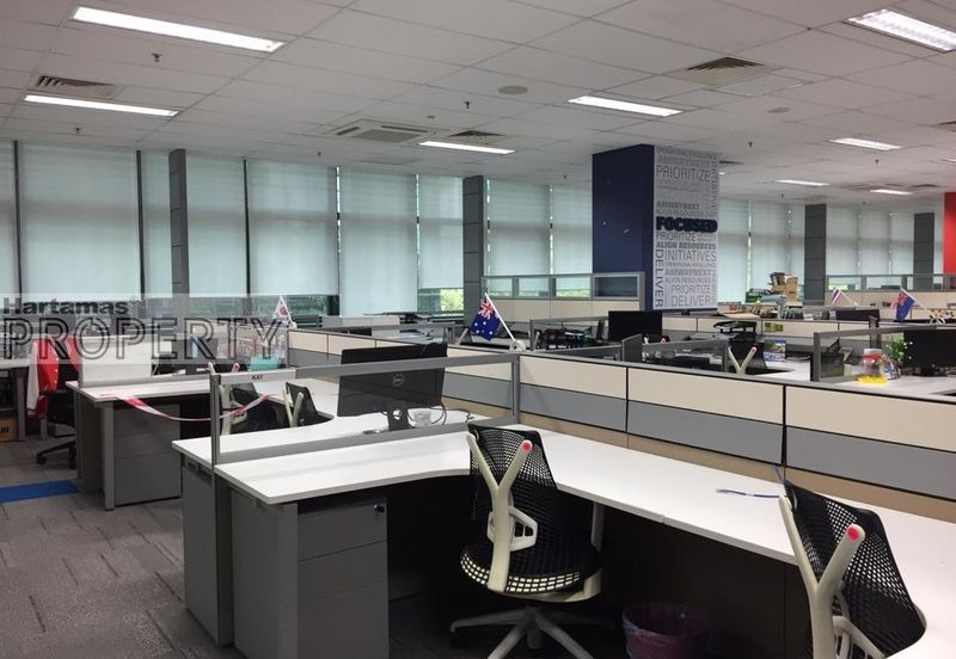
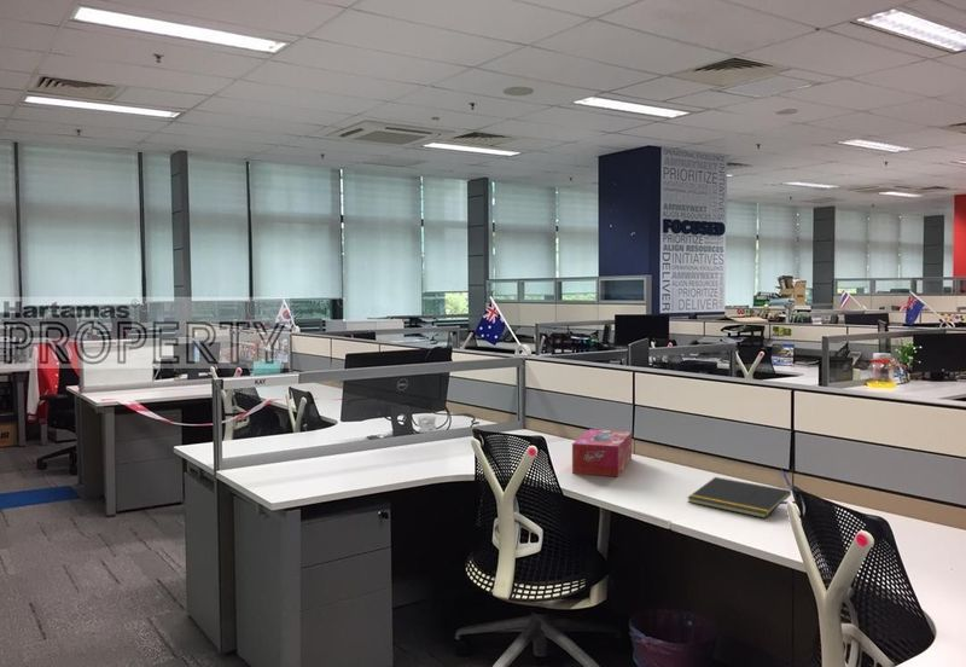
+ notepad (738, 495)
+ tissue box (603, 451)
